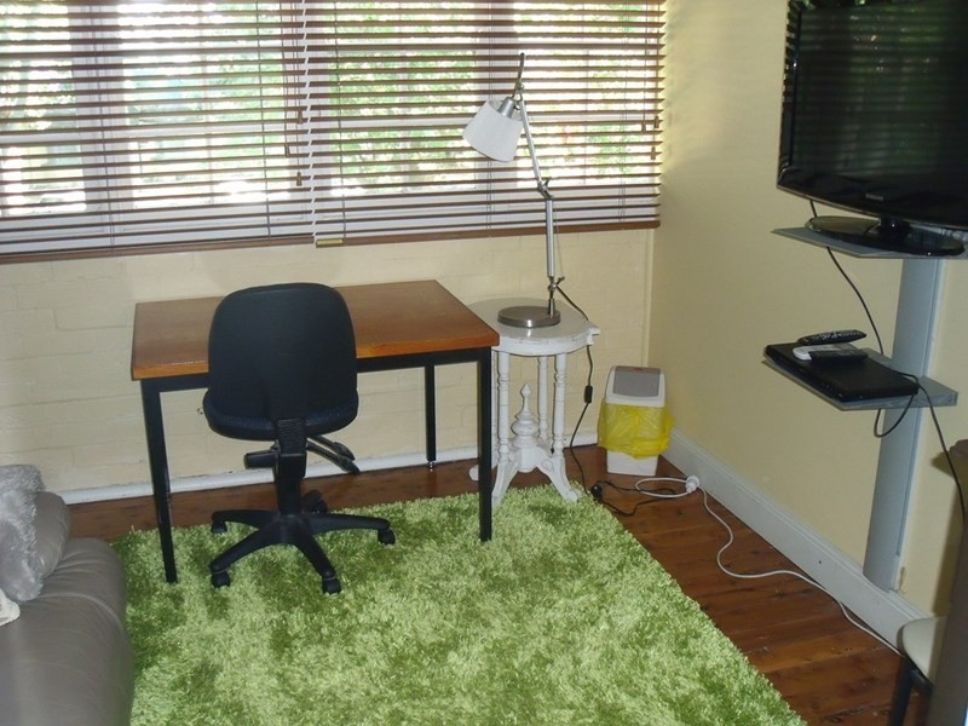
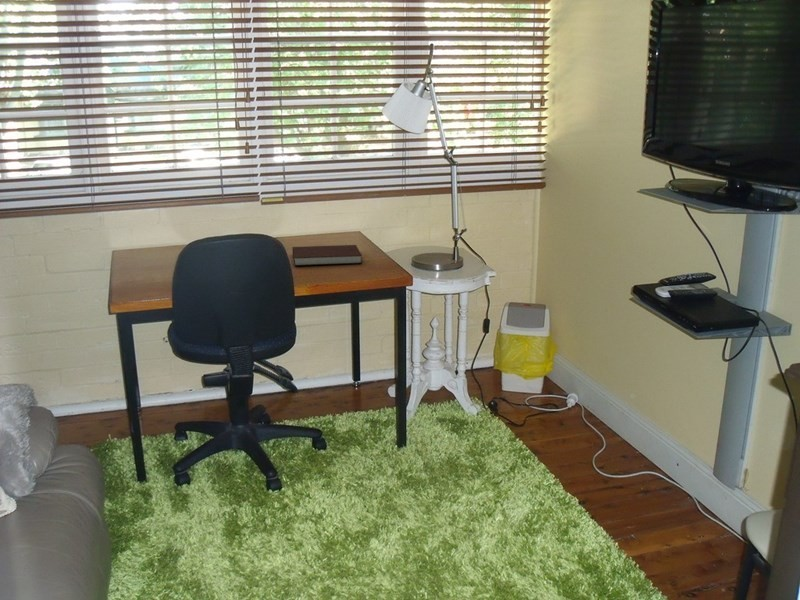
+ notebook (326, 254)
